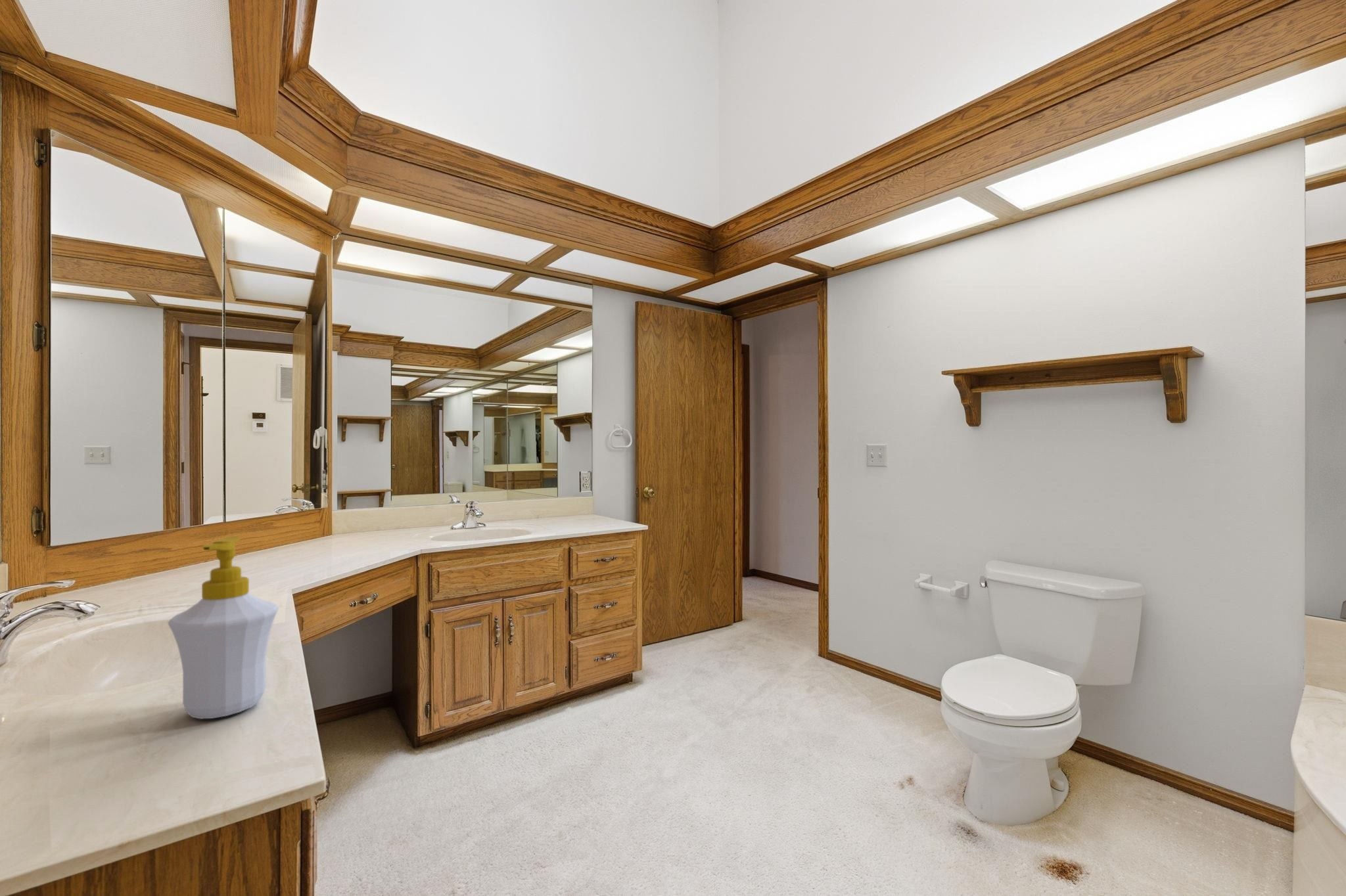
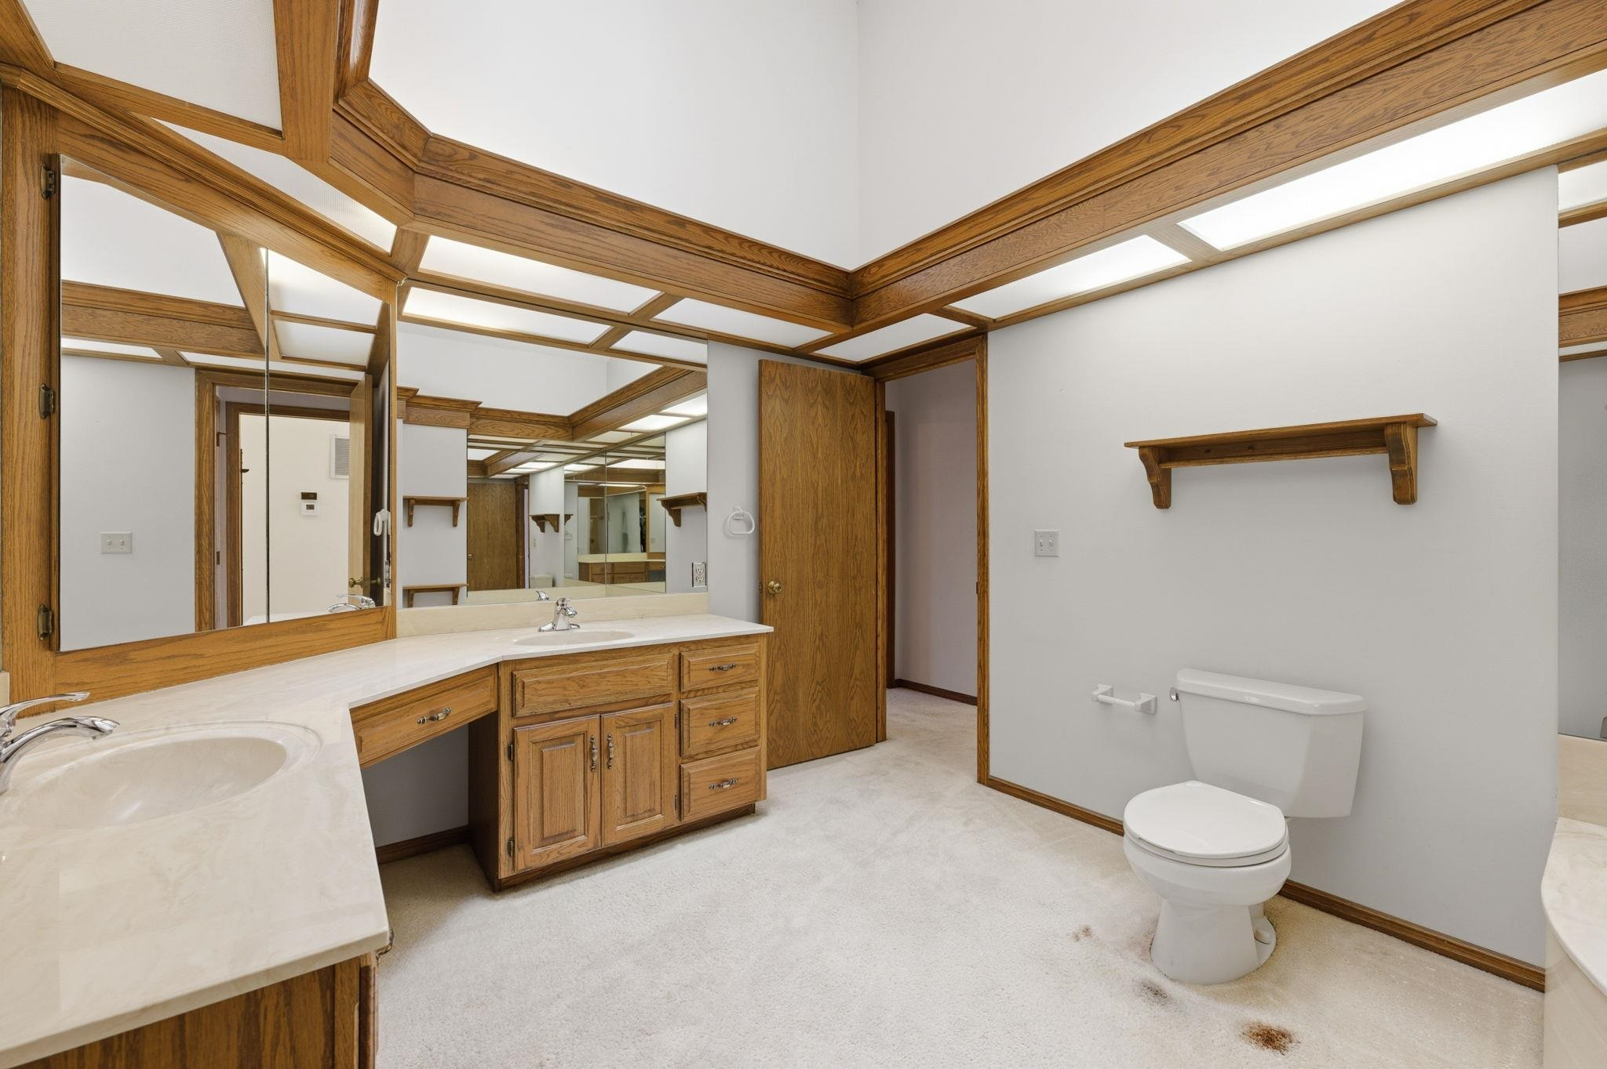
- soap bottle (225, 623)
